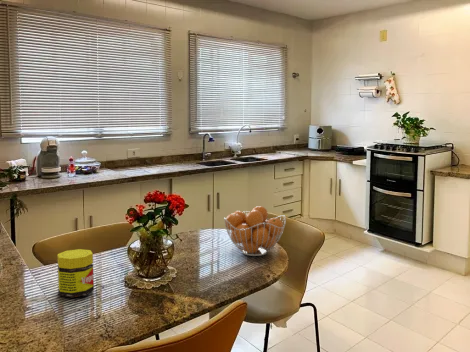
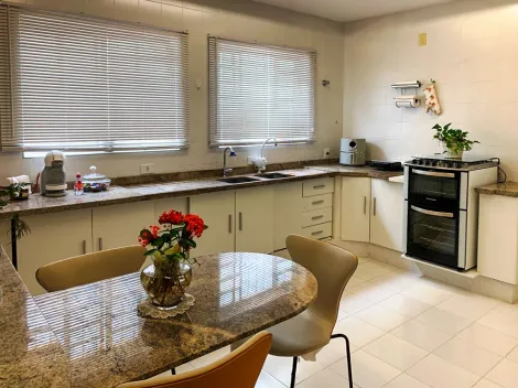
- fruit basket (254, 230)
- jar (75, 273)
